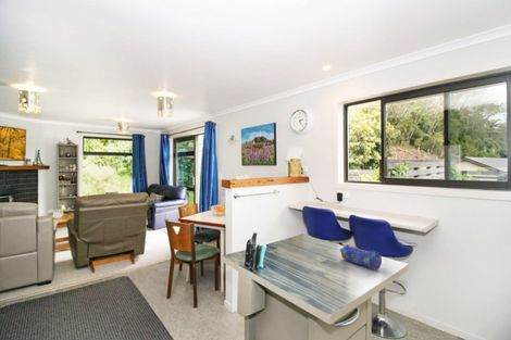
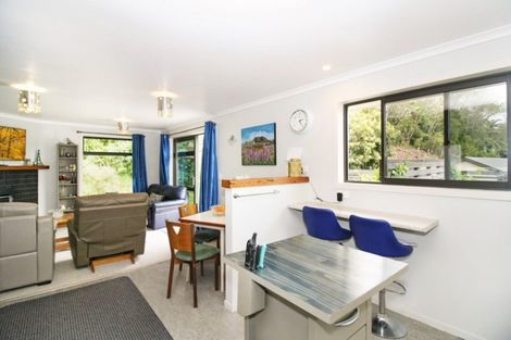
- pencil case (360, 255)
